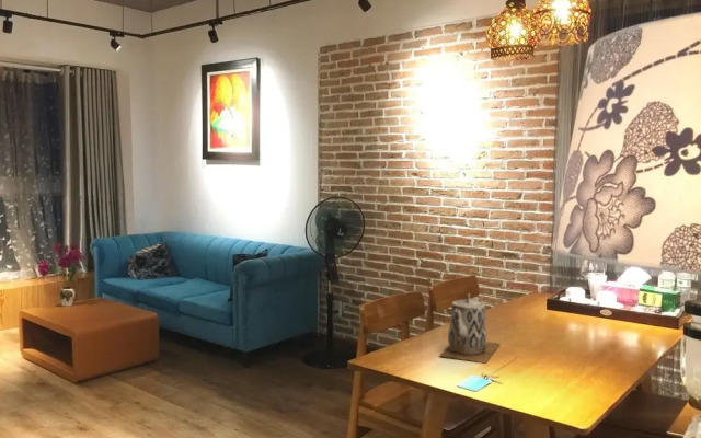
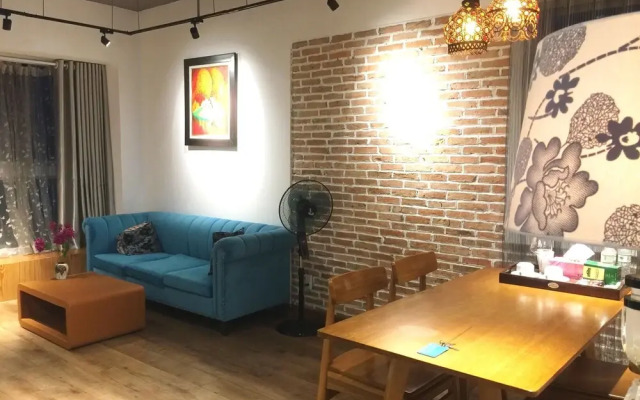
- teapot (471, 321)
